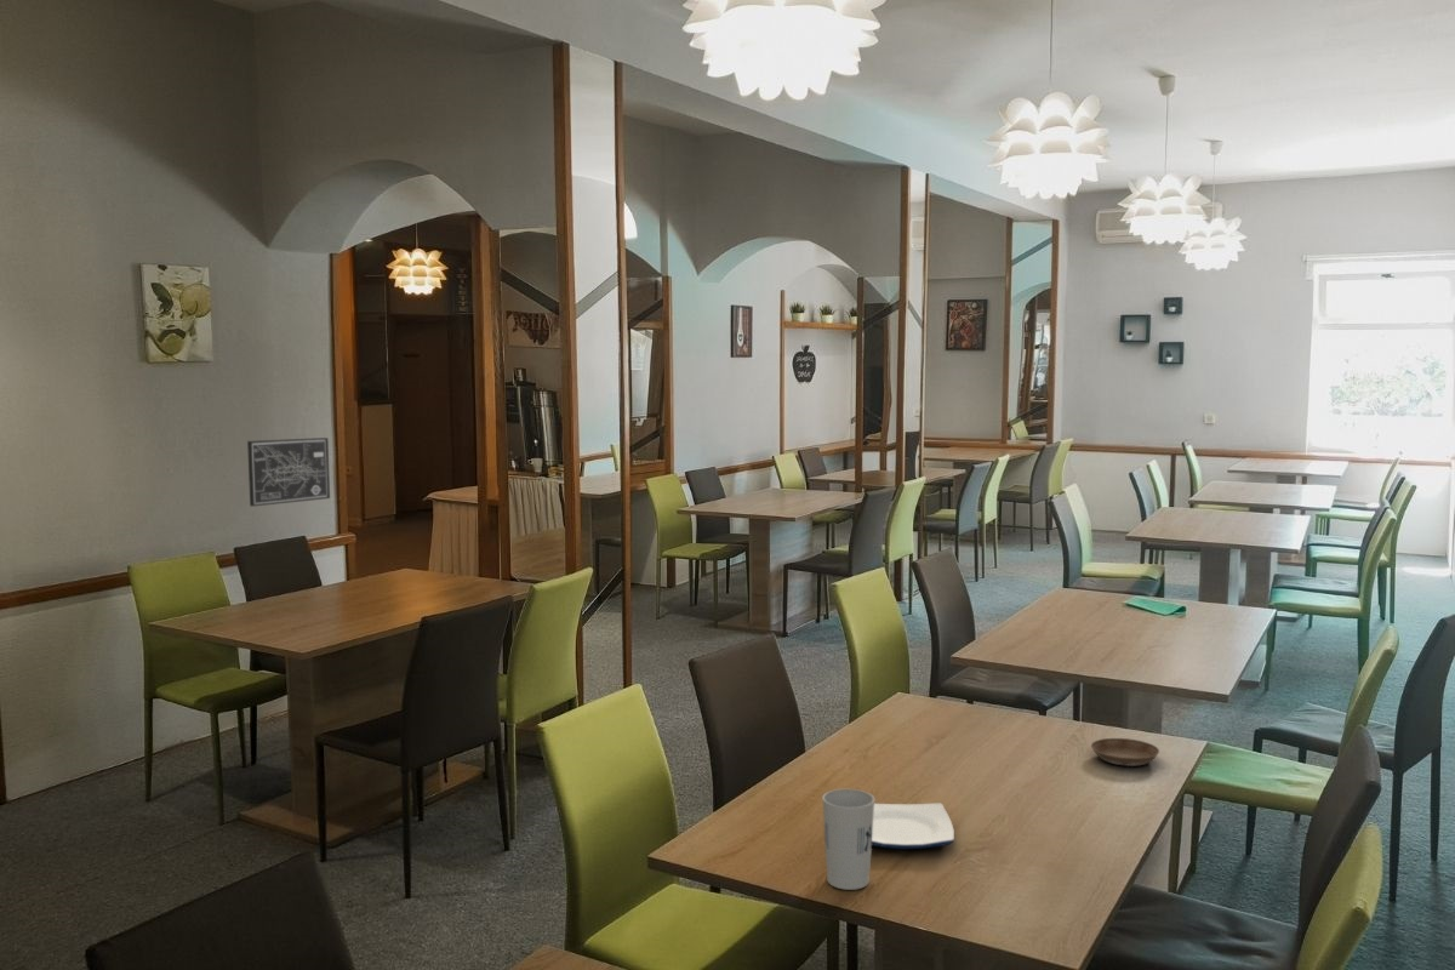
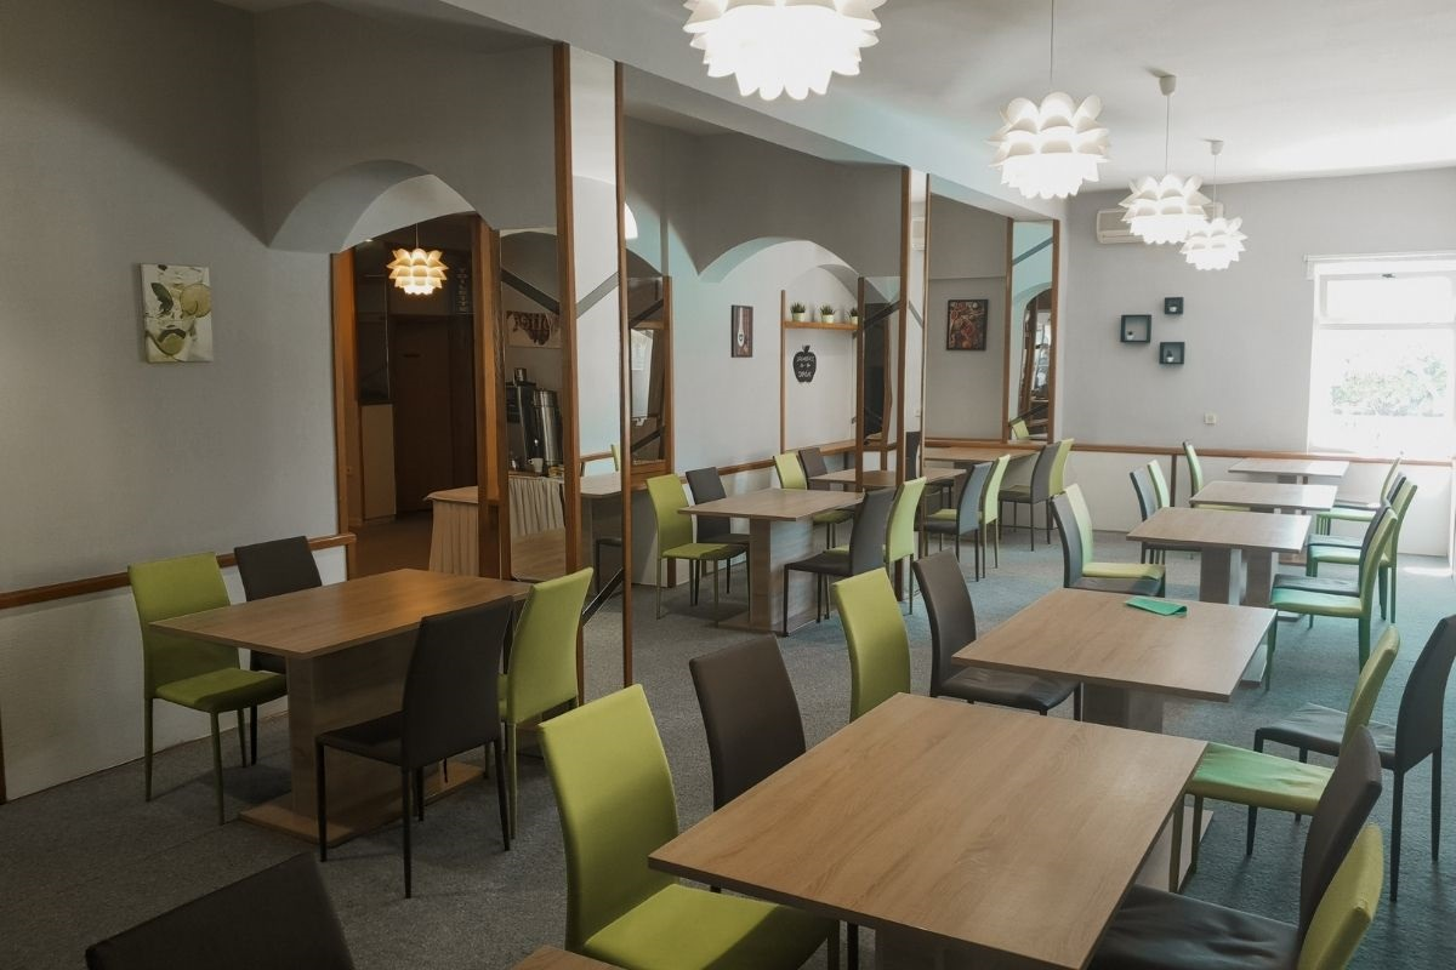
- wall art (290, 470)
- cup (848, 839)
- plate (898, 826)
- saucer (1124, 753)
